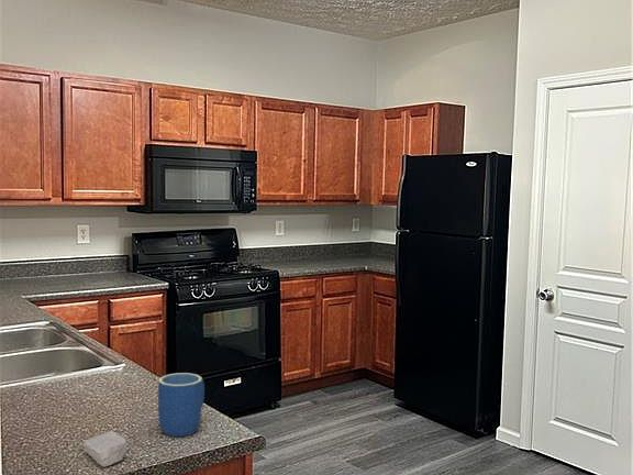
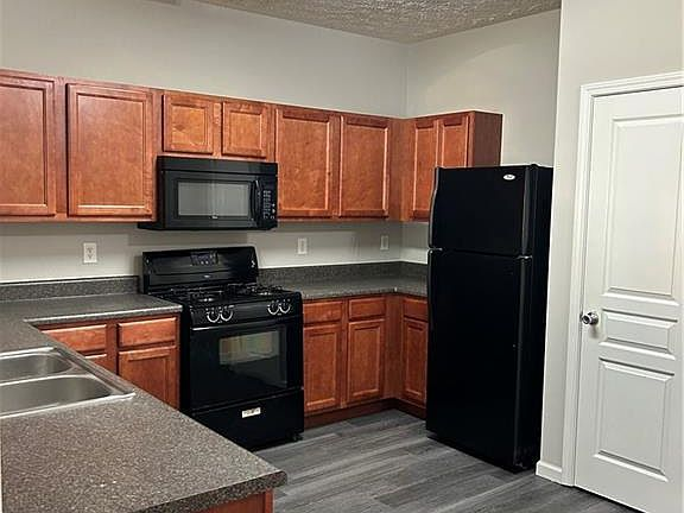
- soap bar (106, 445)
- mug (182, 402)
